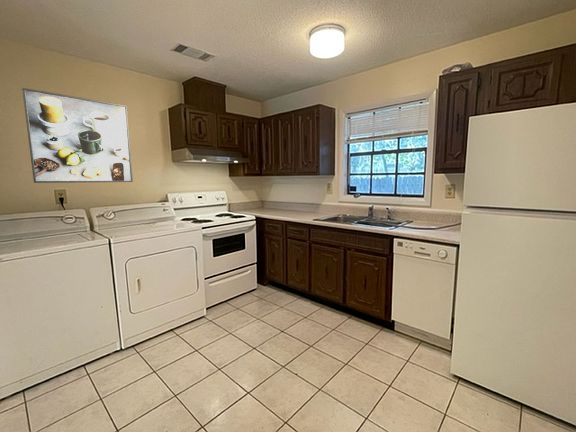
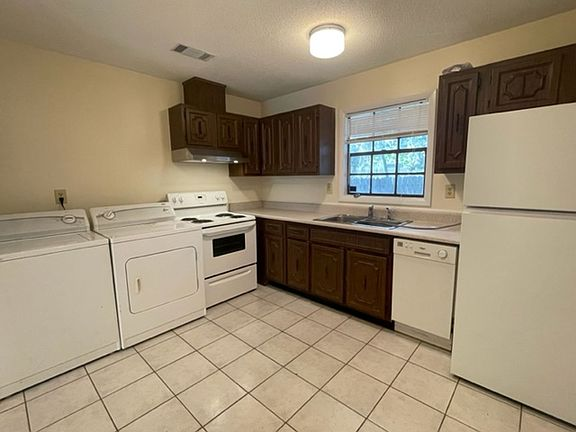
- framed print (84, 140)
